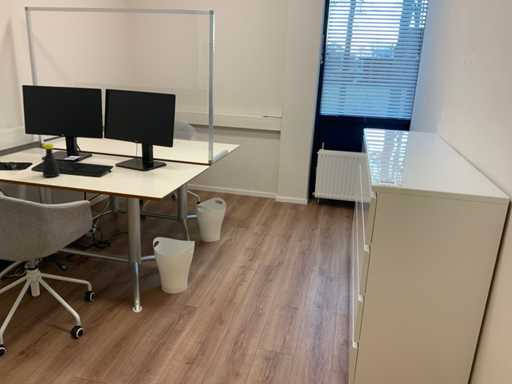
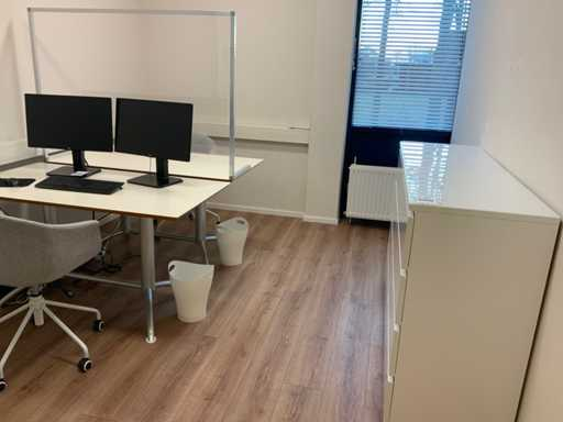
- bottle (49, 160)
